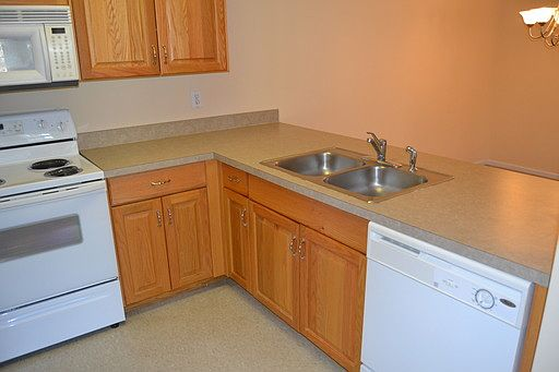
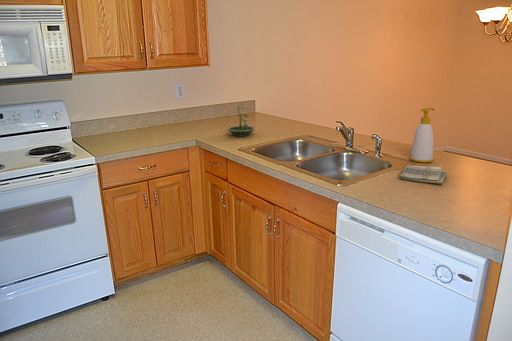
+ soap bottle (424, 134)
+ dish towel (423, 173)
+ terrarium (240, 113)
